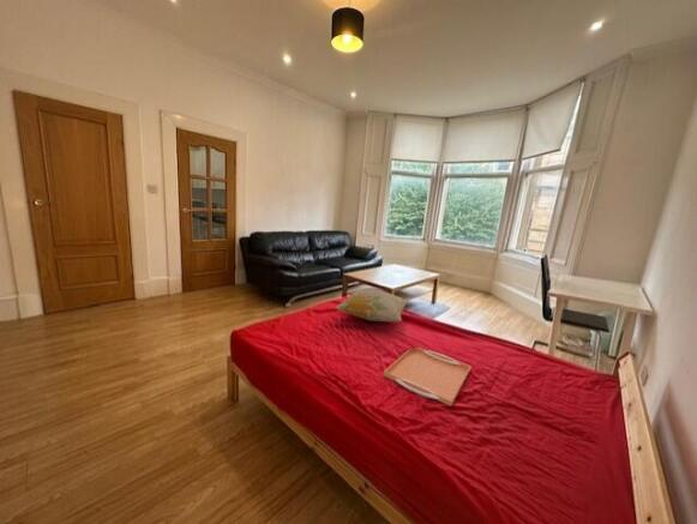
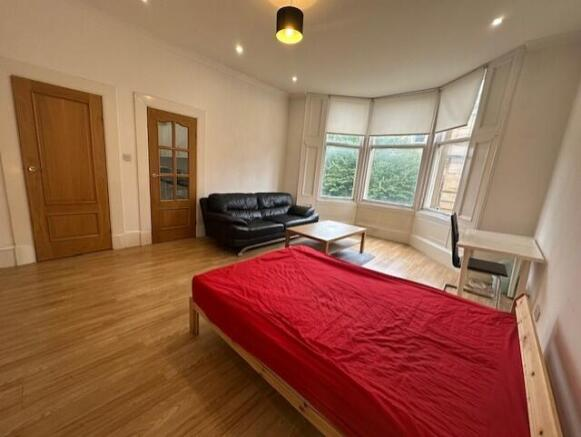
- serving tray (428, 371)
- decorative pillow (373, 305)
